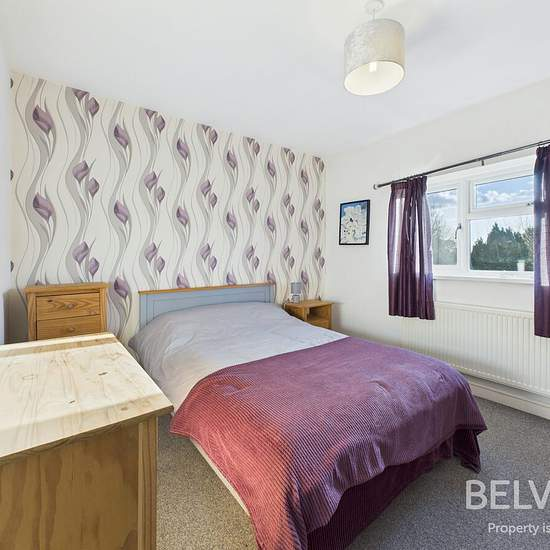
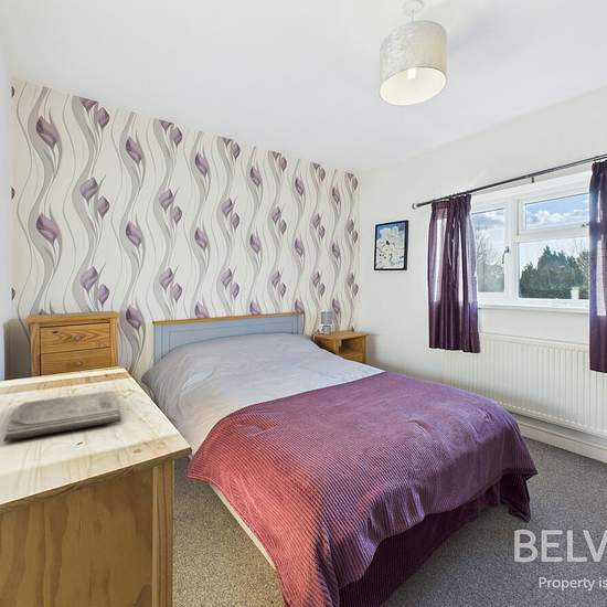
+ diary (68, 406)
